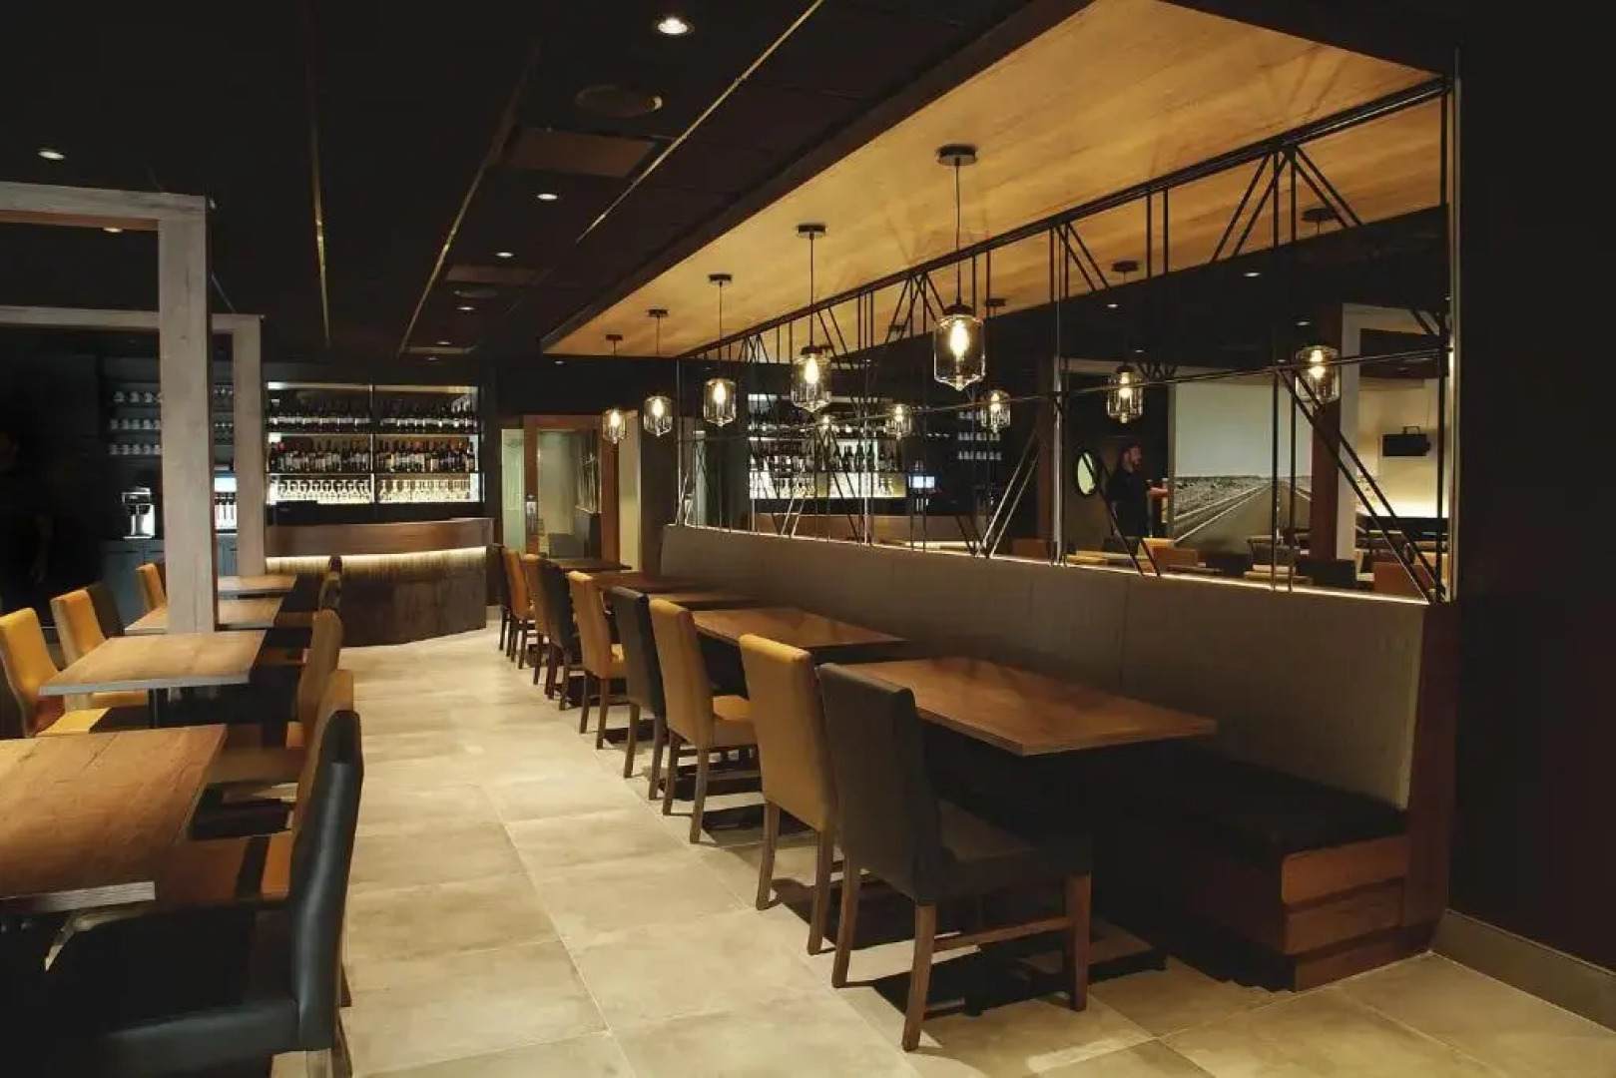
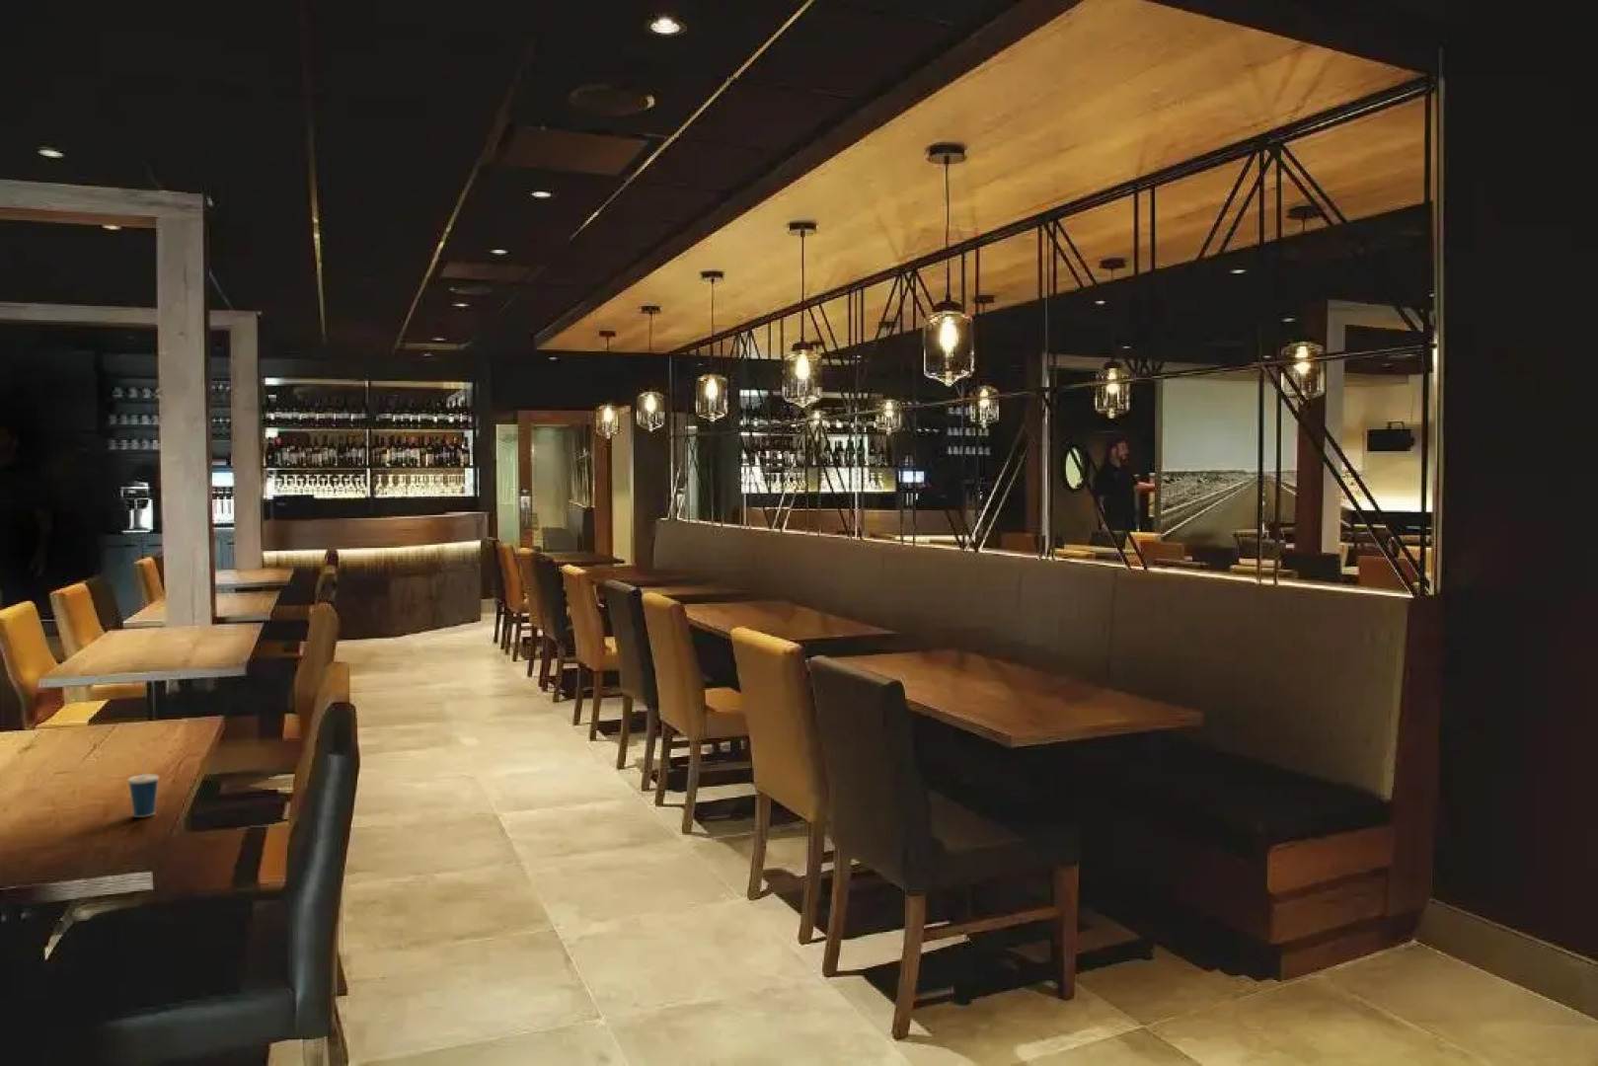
+ cup (143, 785)
